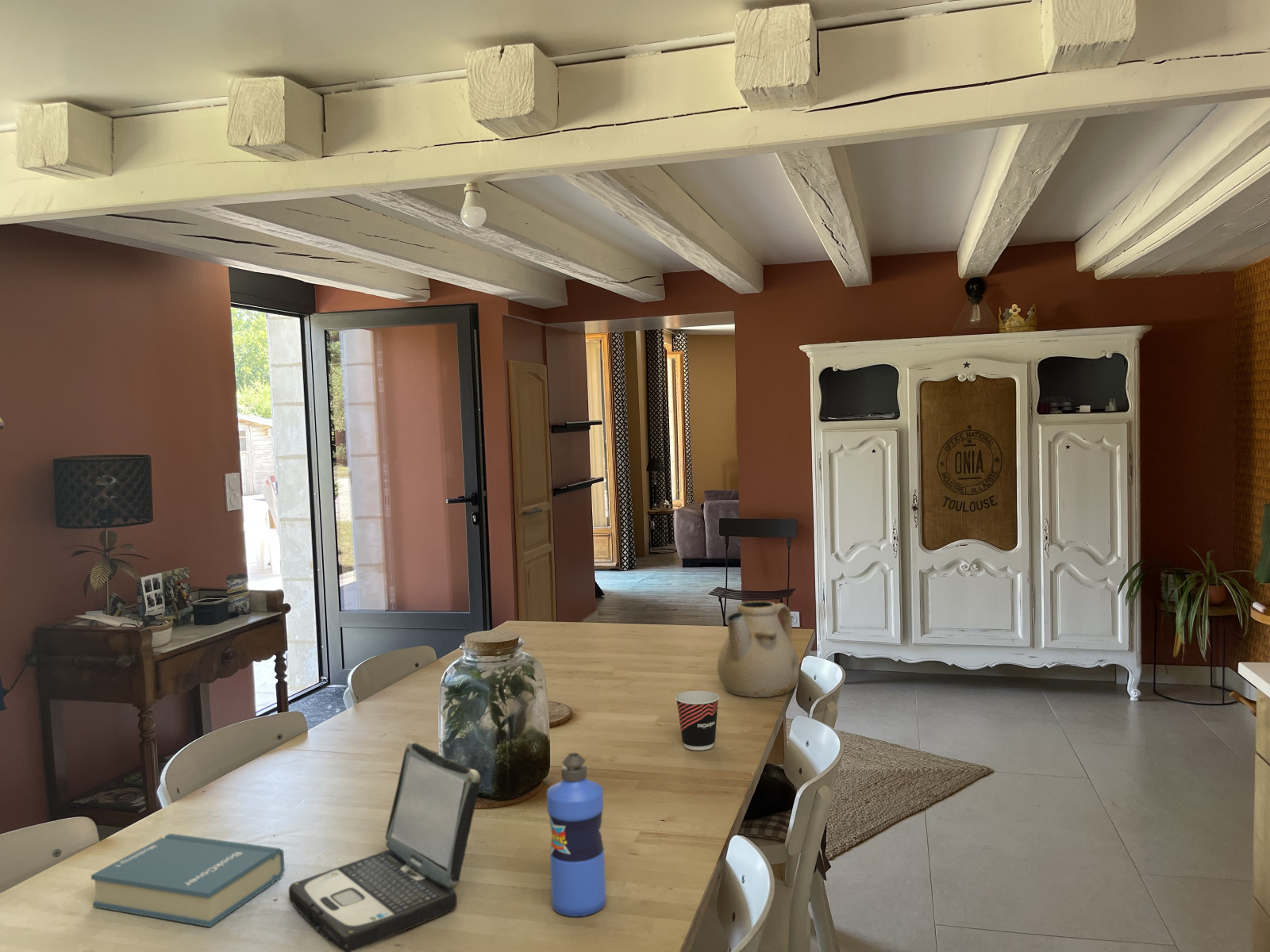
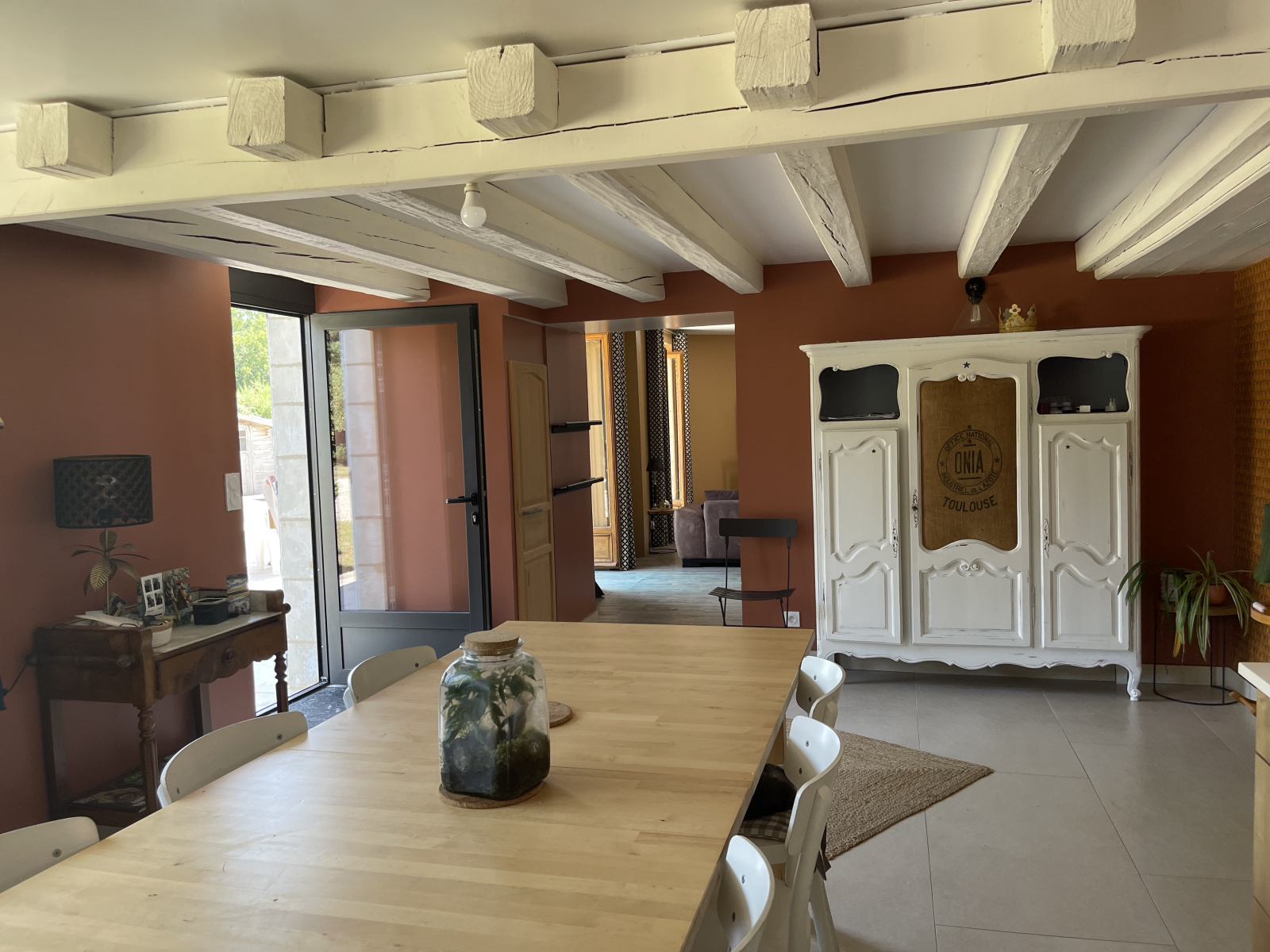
- hardback book (190, 875)
- teapot (757, 645)
- water bottle (575, 828)
- cup (698, 720)
- laptop (386, 835)
